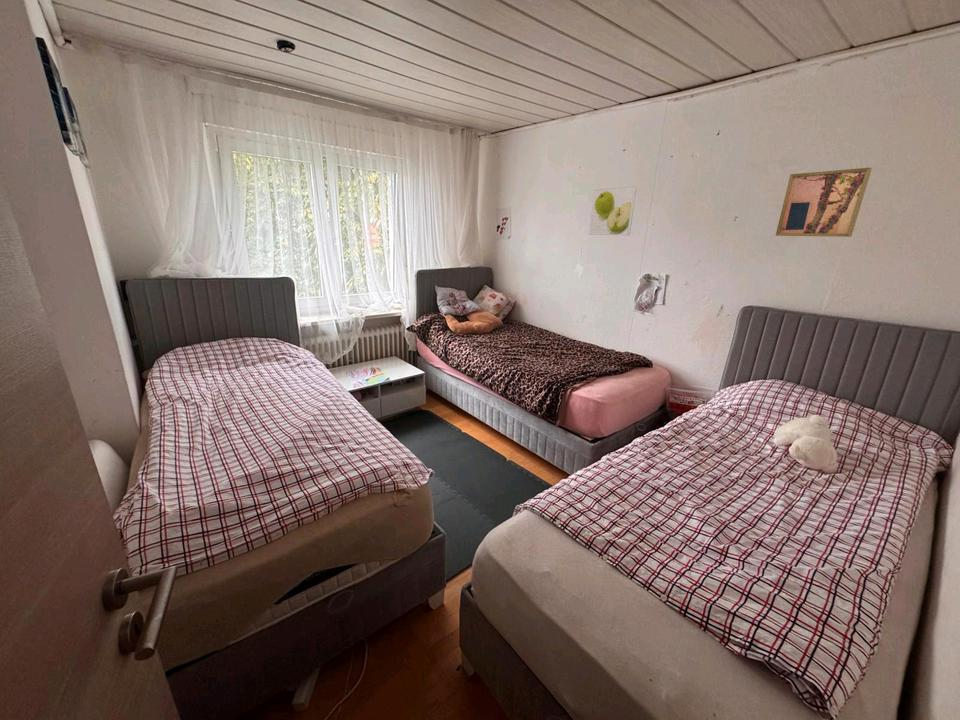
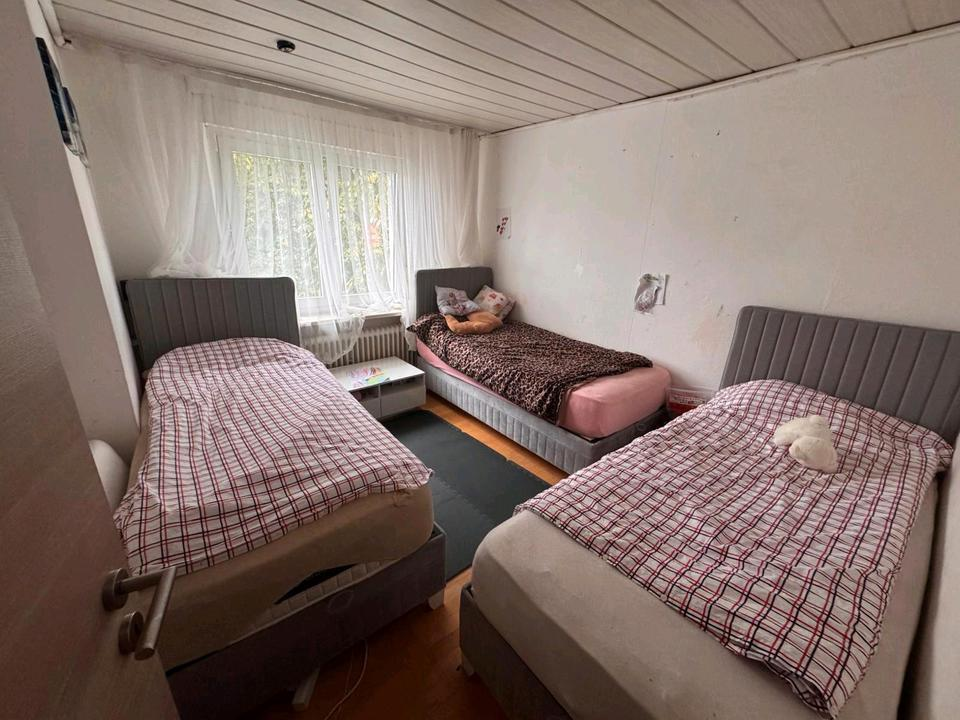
- wall art (820, 204)
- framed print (611, 212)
